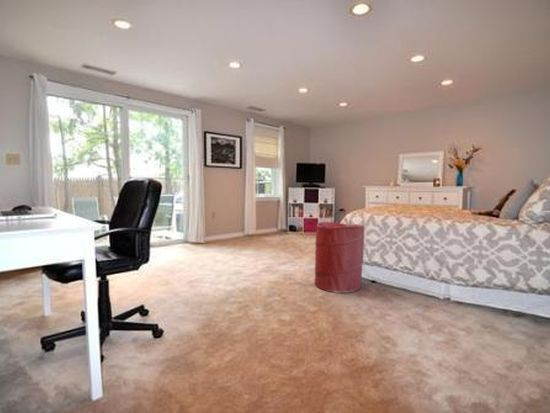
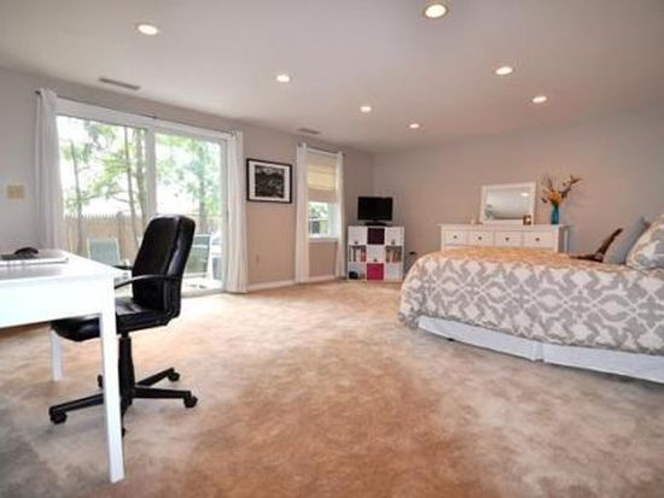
- laundry hamper (339, 253)
